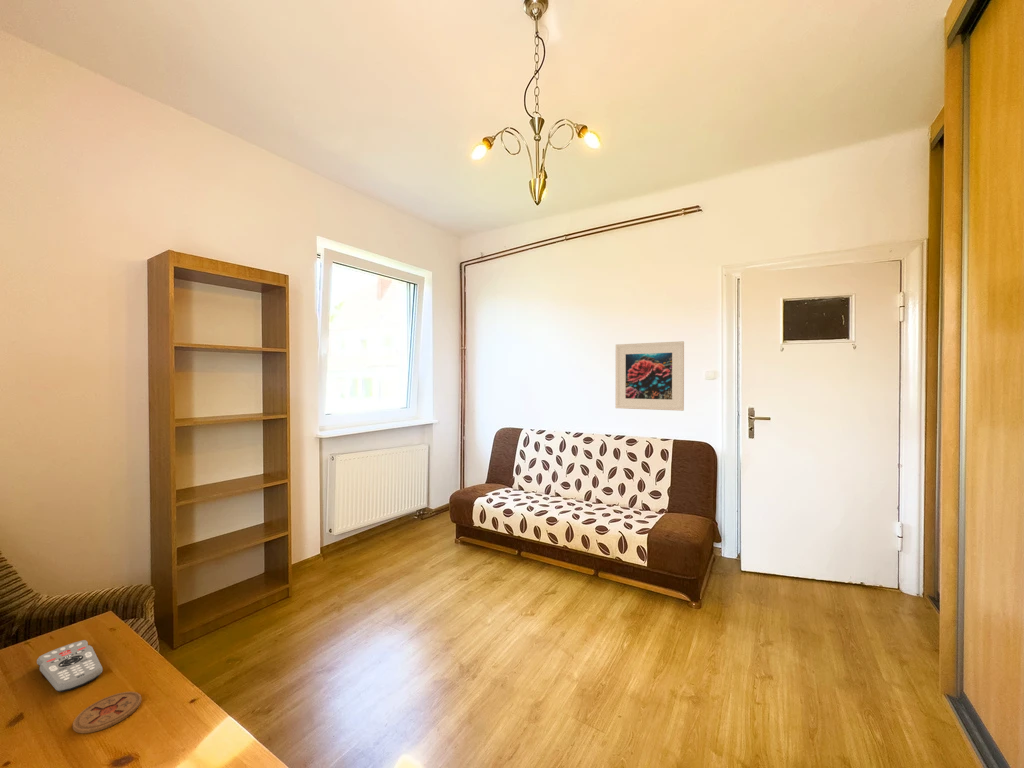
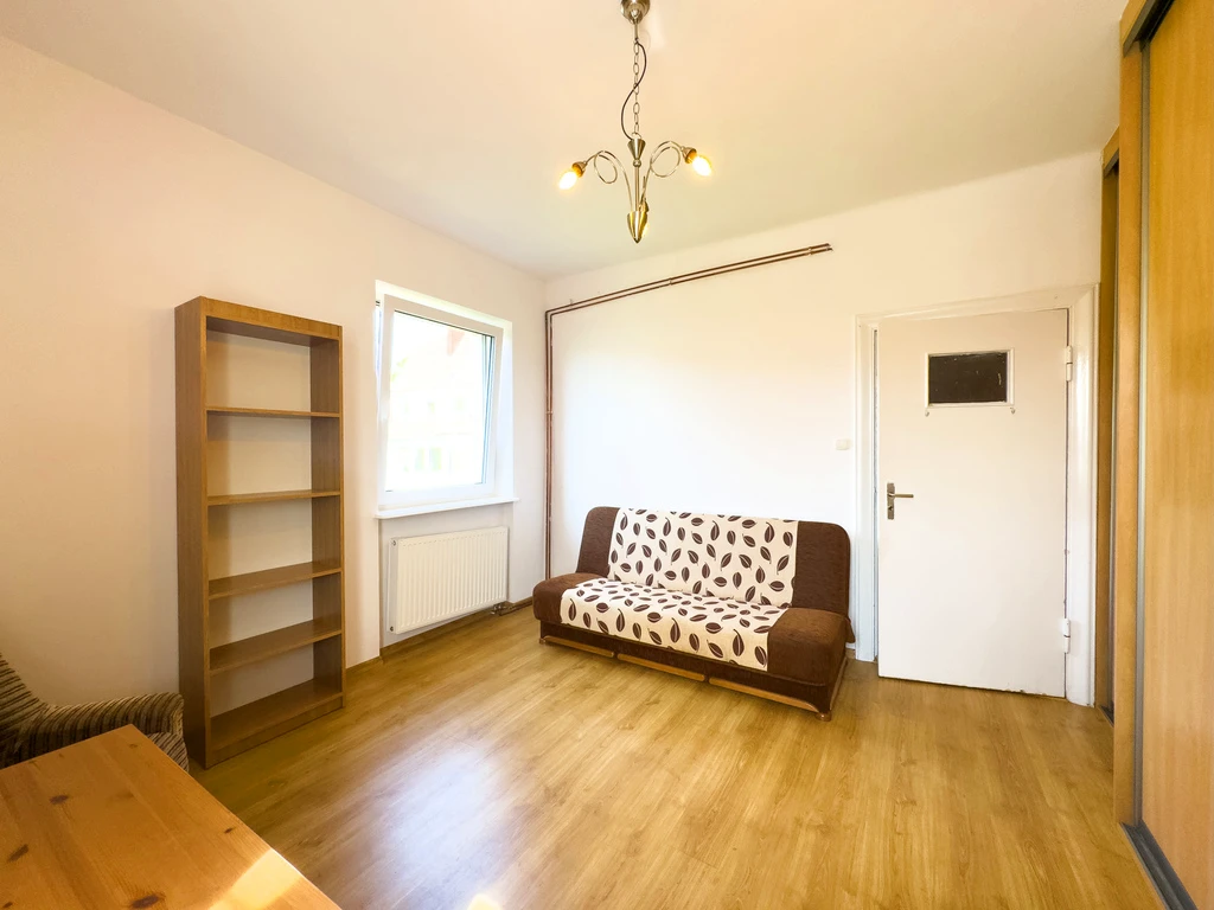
- coaster (108, 711)
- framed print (648, 376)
- remote control (71, 665)
